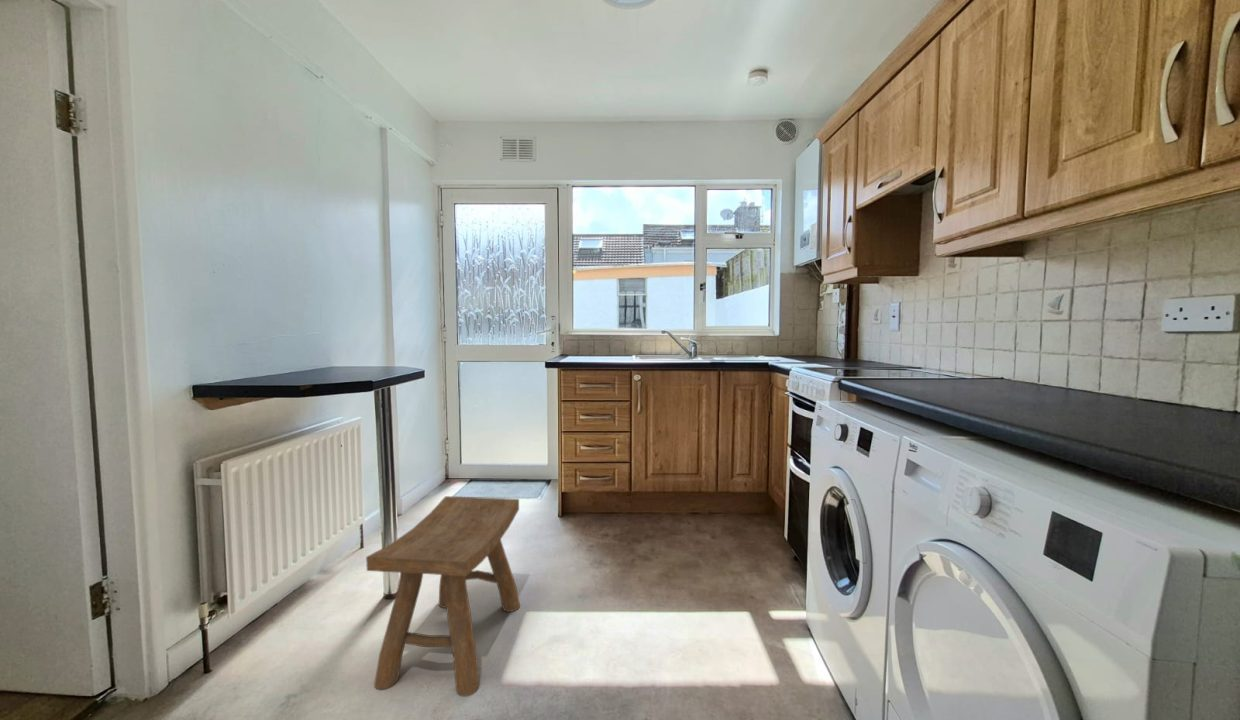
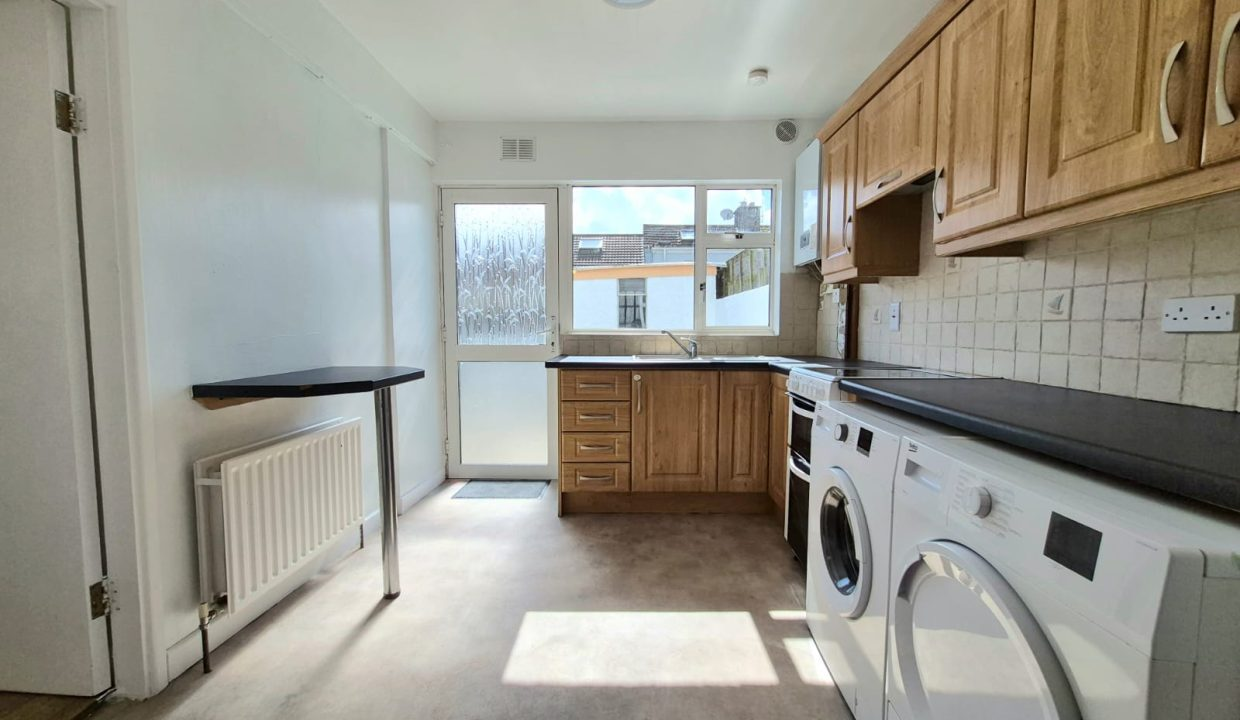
- stool (455, 581)
